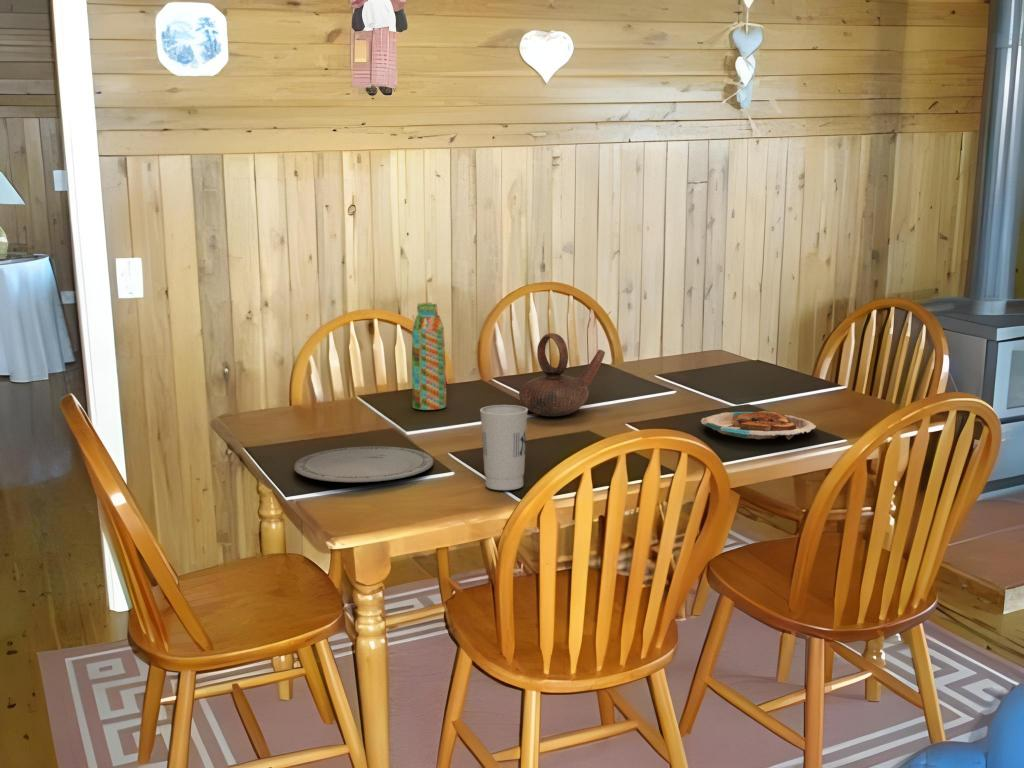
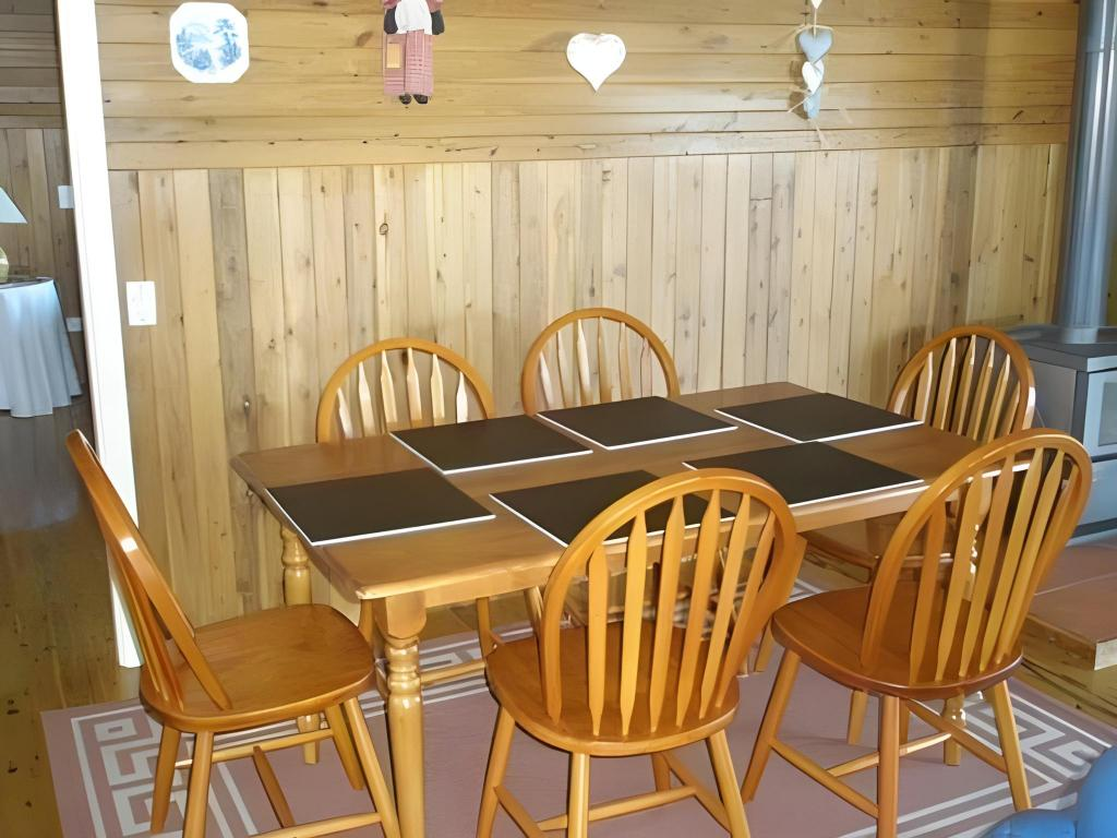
- plate (364, 465)
- teapot (563, 371)
- cup (504, 447)
- water bottle (428, 355)
- plate (756, 424)
